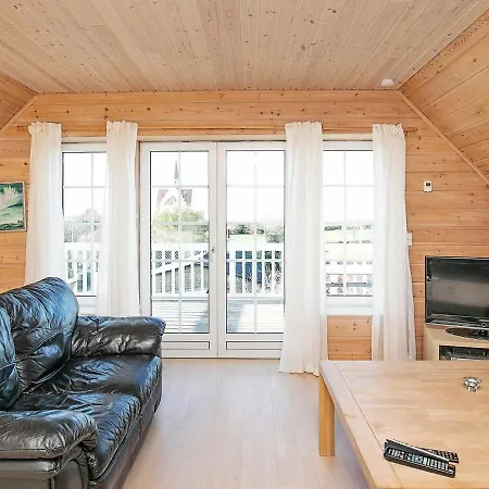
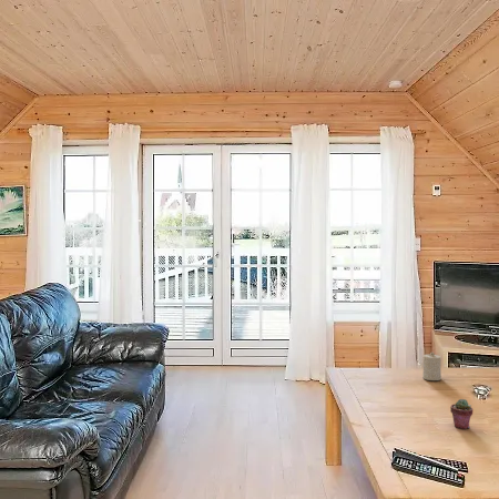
+ potted succulent (461, 413)
+ candle (431, 365)
